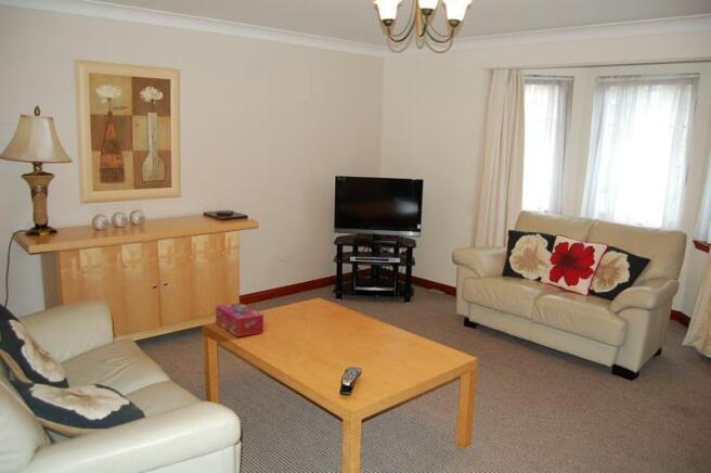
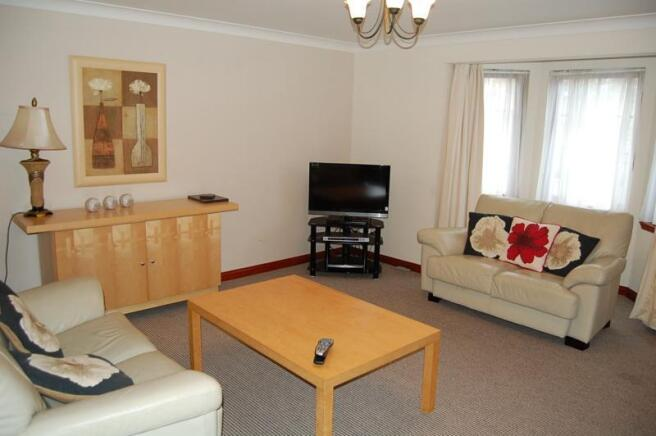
- tissue box (238, 319)
